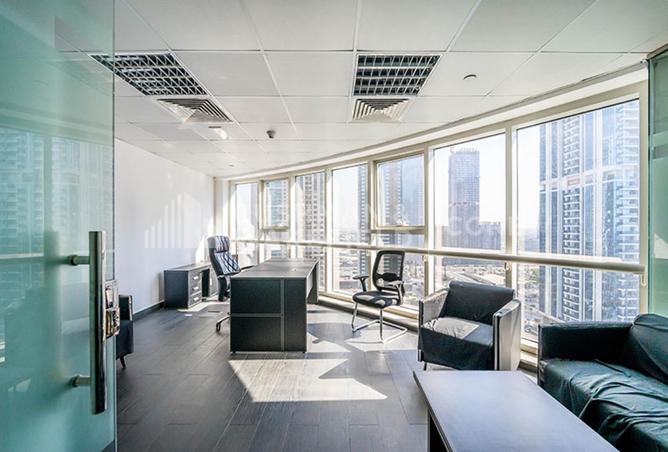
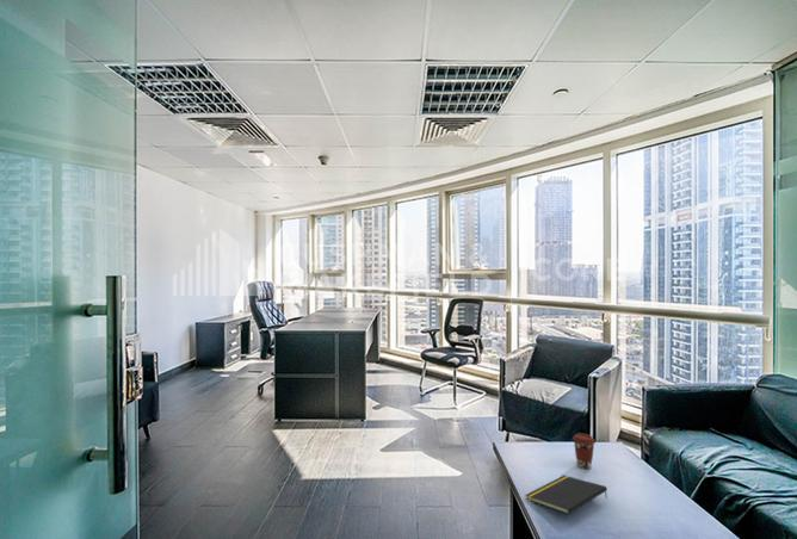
+ coffee cup (583, 451)
+ notepad (566, 492)
